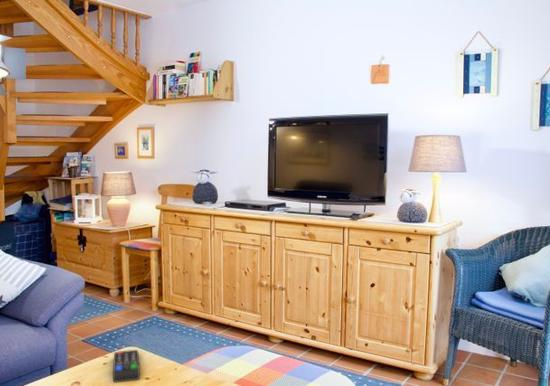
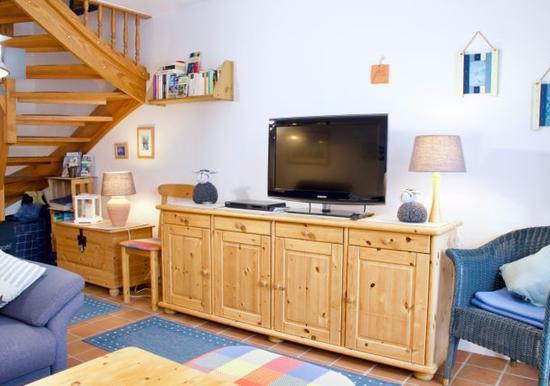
- remote control (126, 364)
